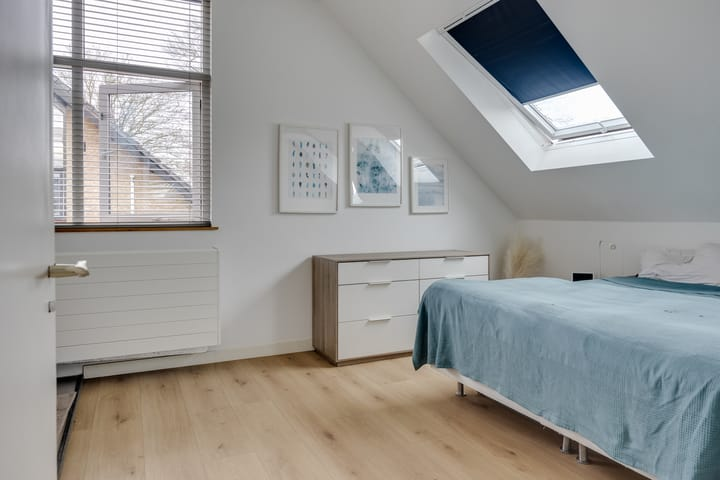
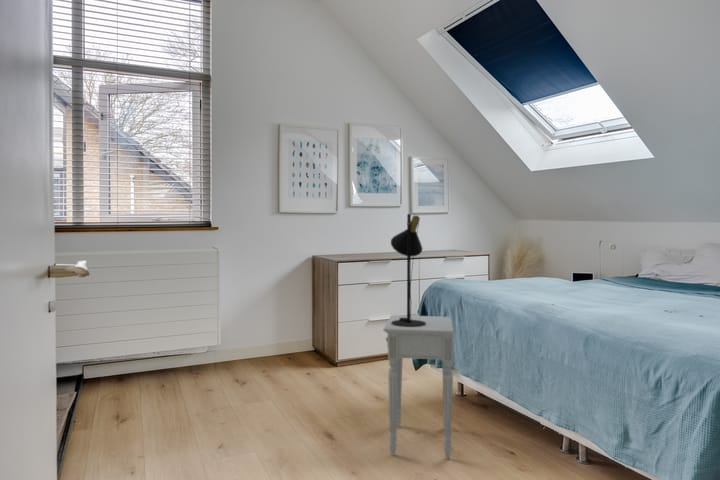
+ nightstand (401, 381)
+ table lamp (408, 268)
